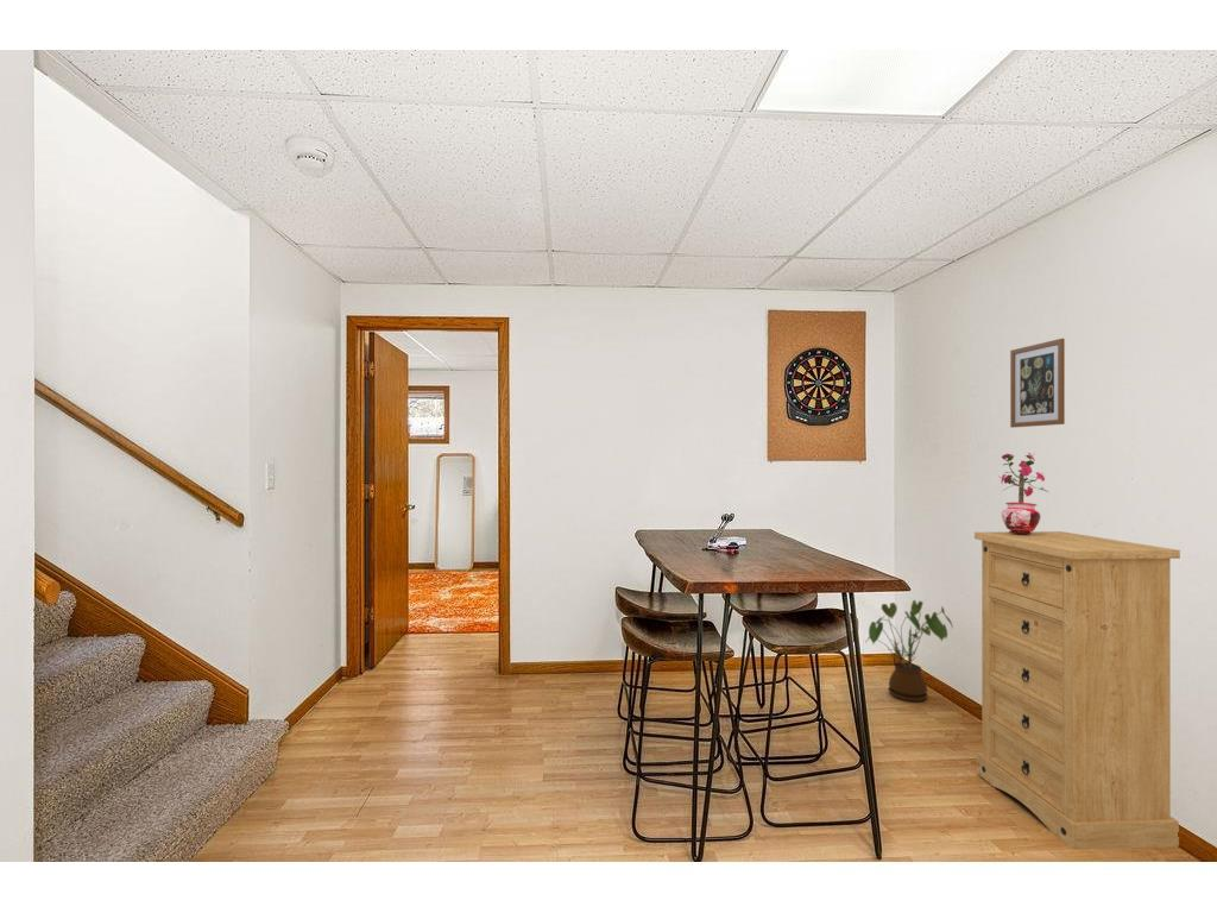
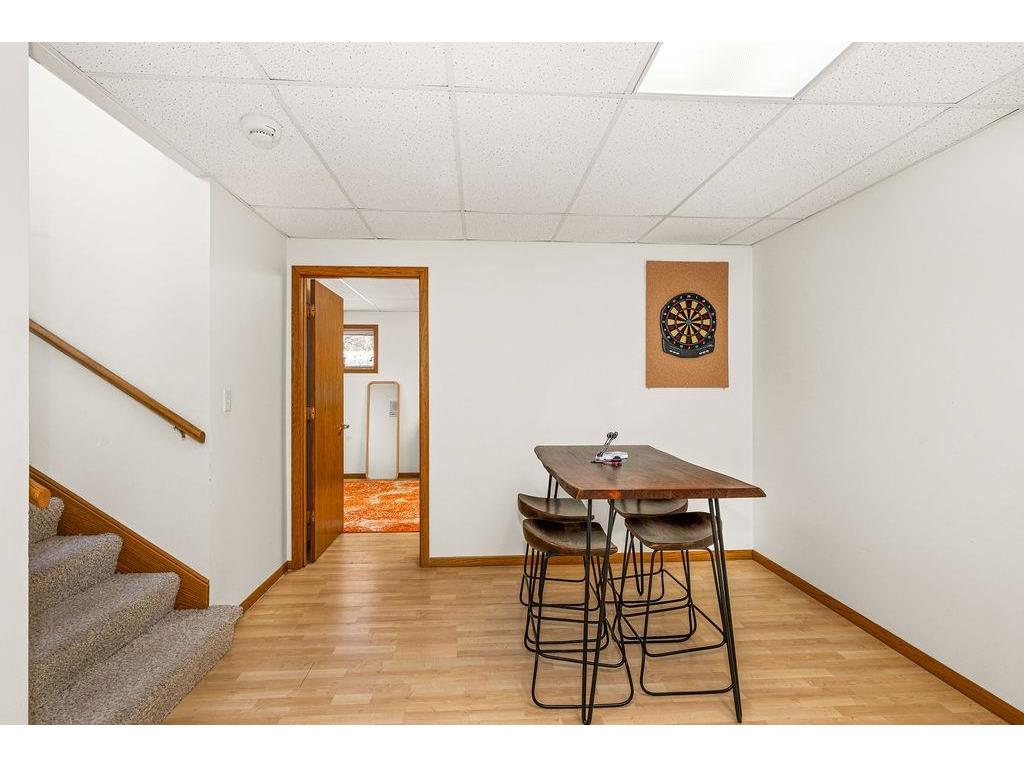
- potted plant (1022, 492)
- house plant (904, 649)
- dresser (1066, 673)
- wall art (1035, 385)
